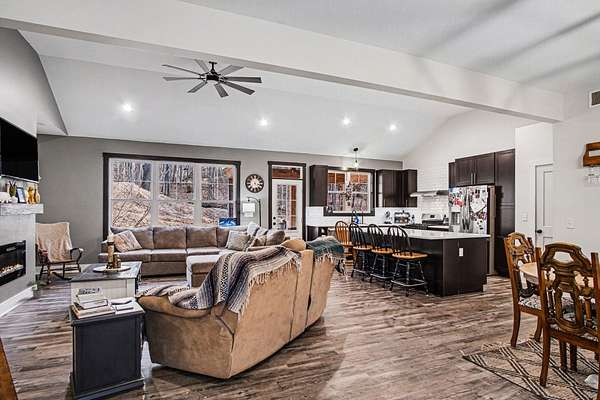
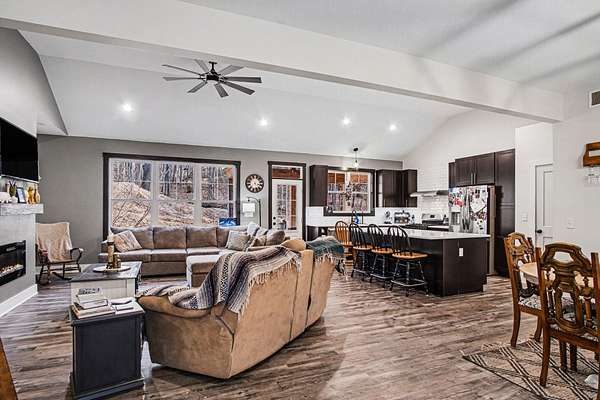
- potted plant (36, 289)
